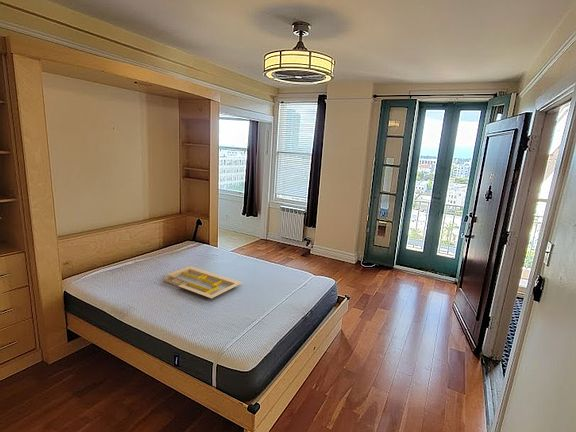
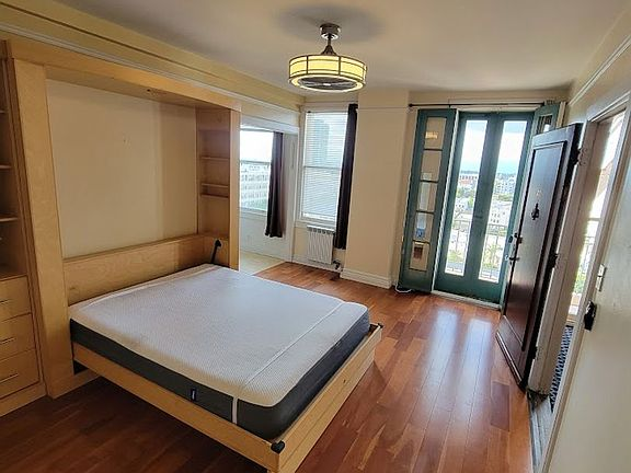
- serving tray (199, 281)
